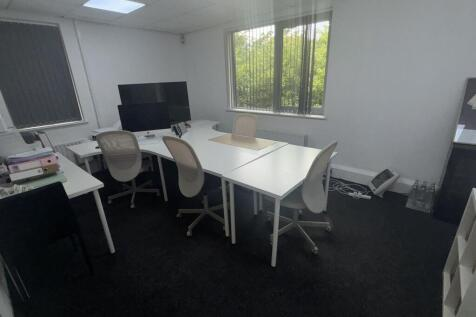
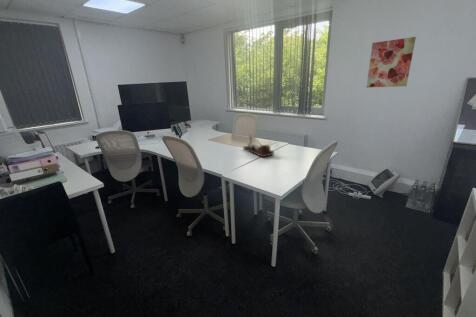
+ wall art (389, 64)
+ desk organizer (259, 144)
